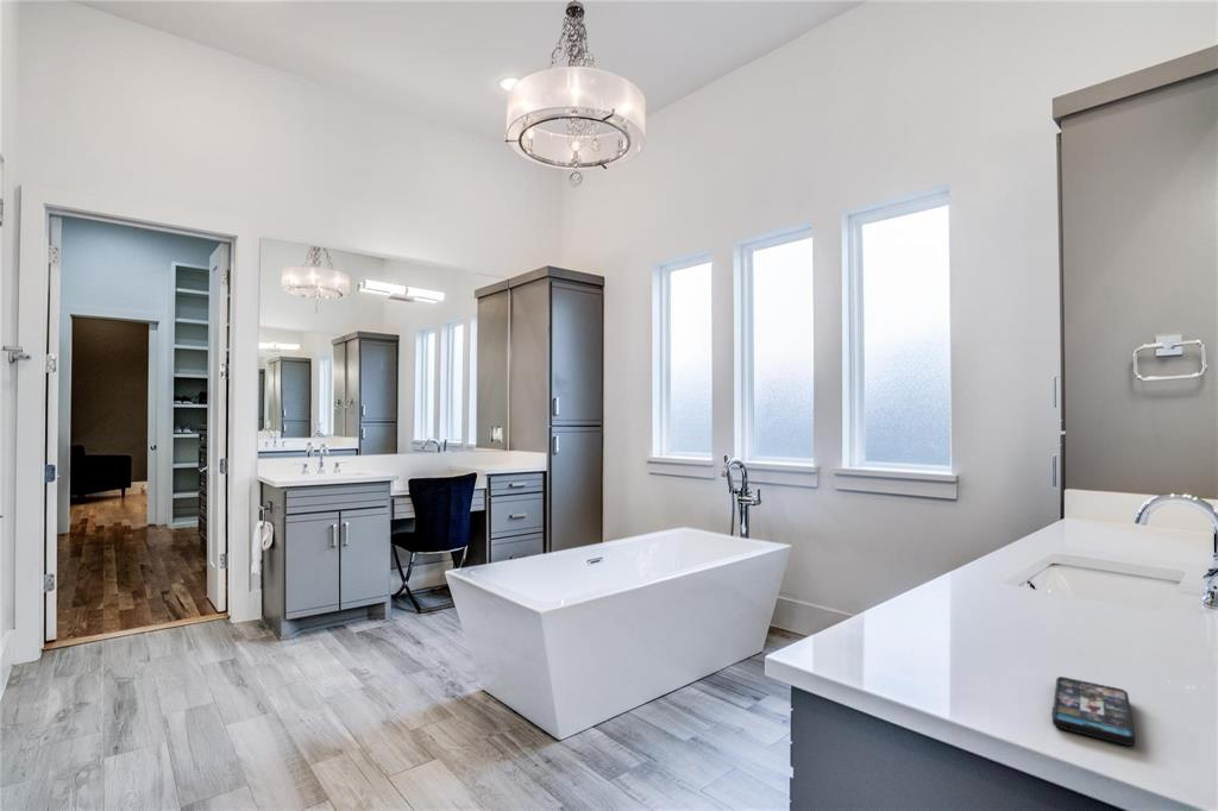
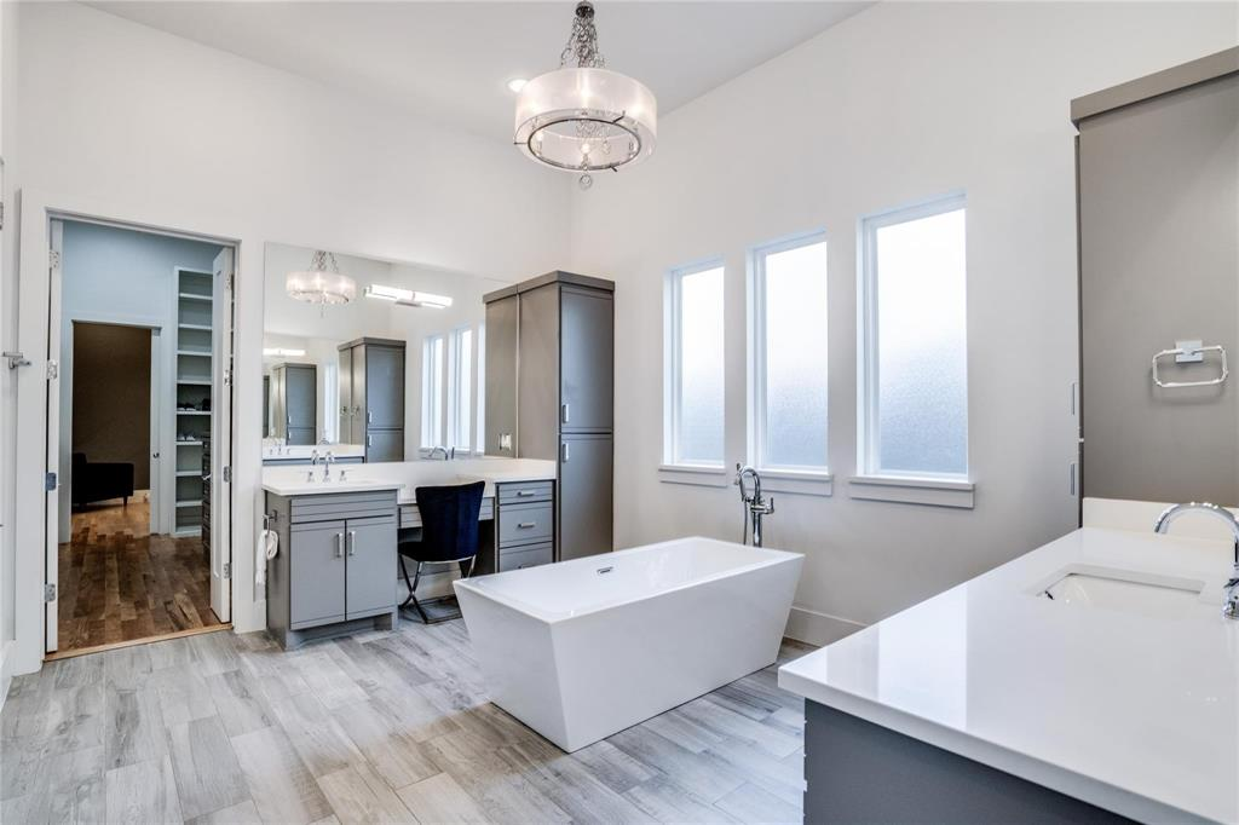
- smartphone (1091, 708)
